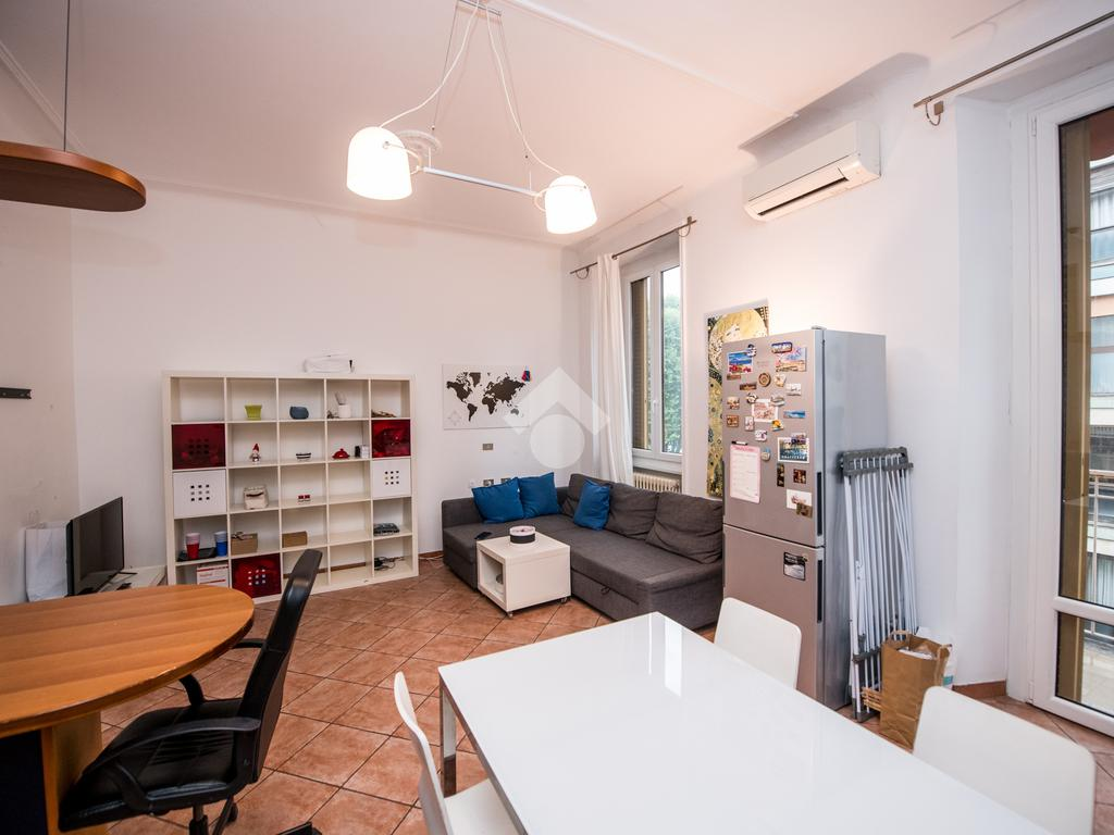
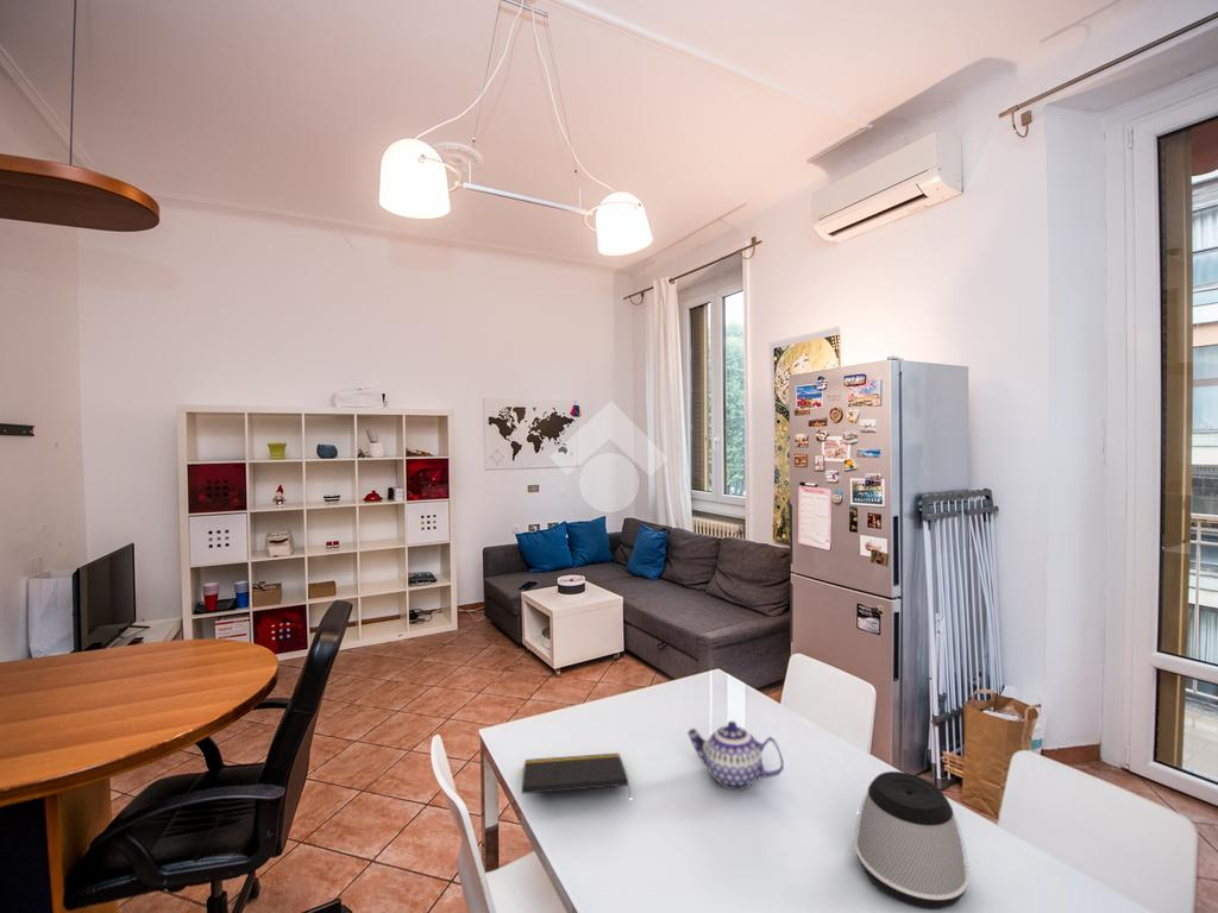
+ notepad (573, 772)
+ teapot (734, 750)
+ speaker (909, 832)
